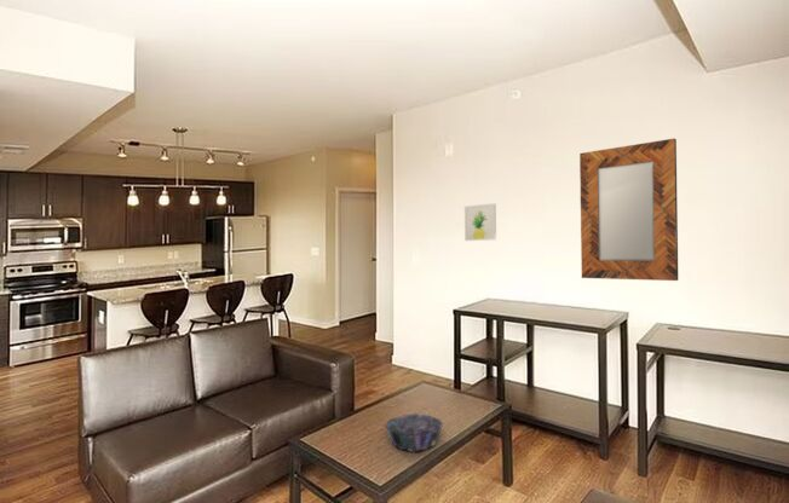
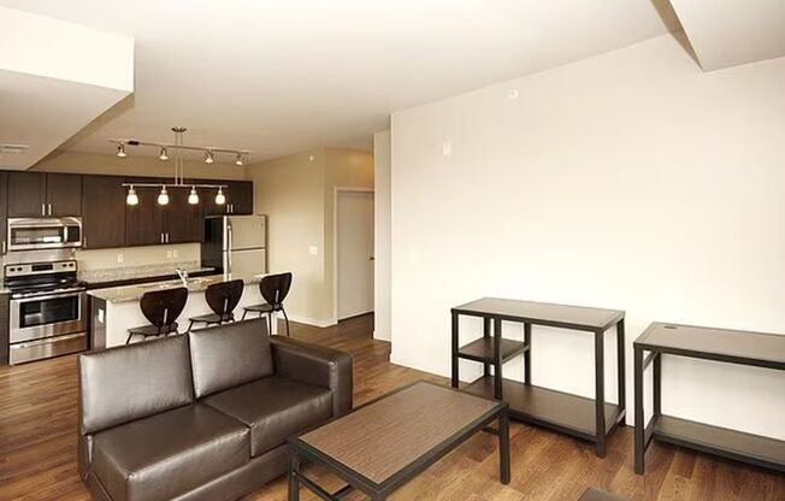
- wall art (479, 222)
- home mirror (626, 213)
- decorative bowl (414, 432)
